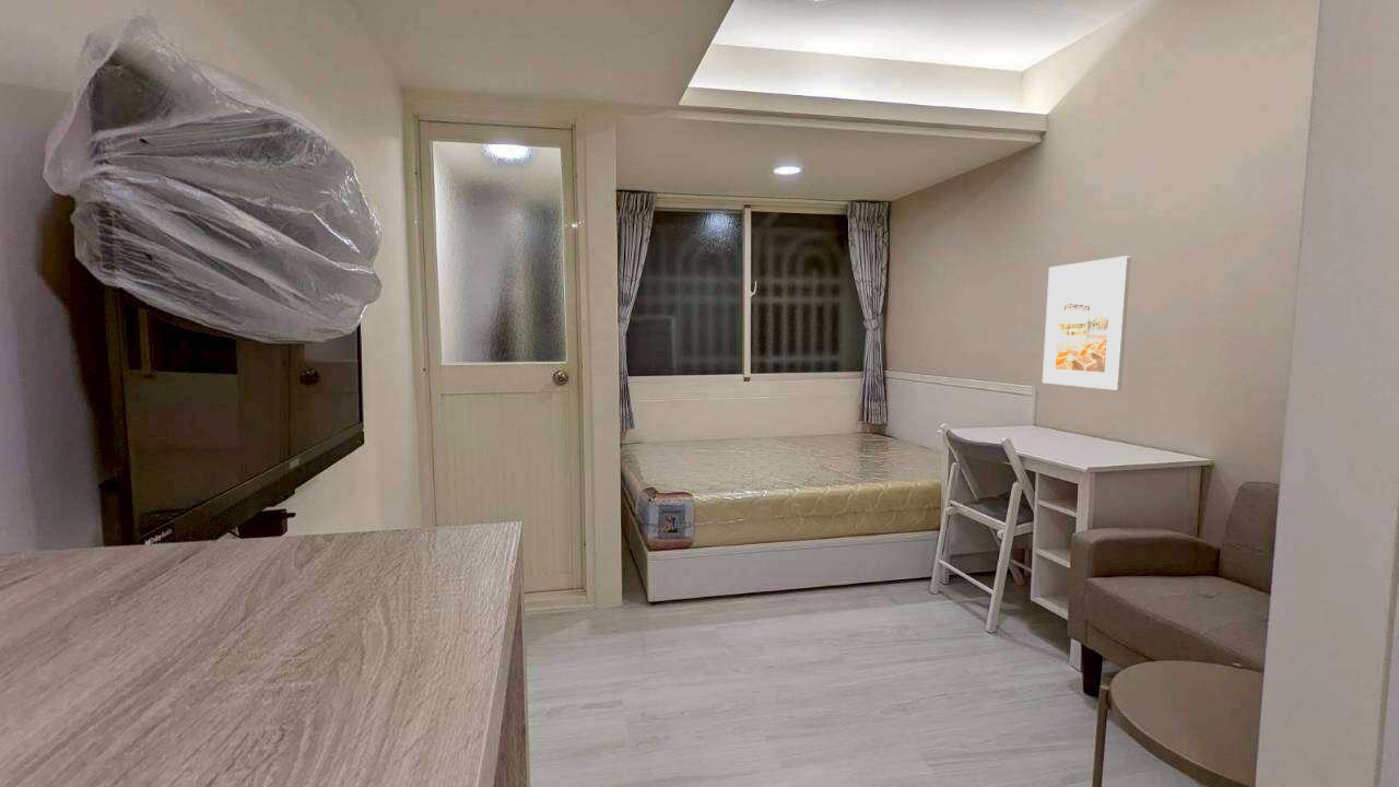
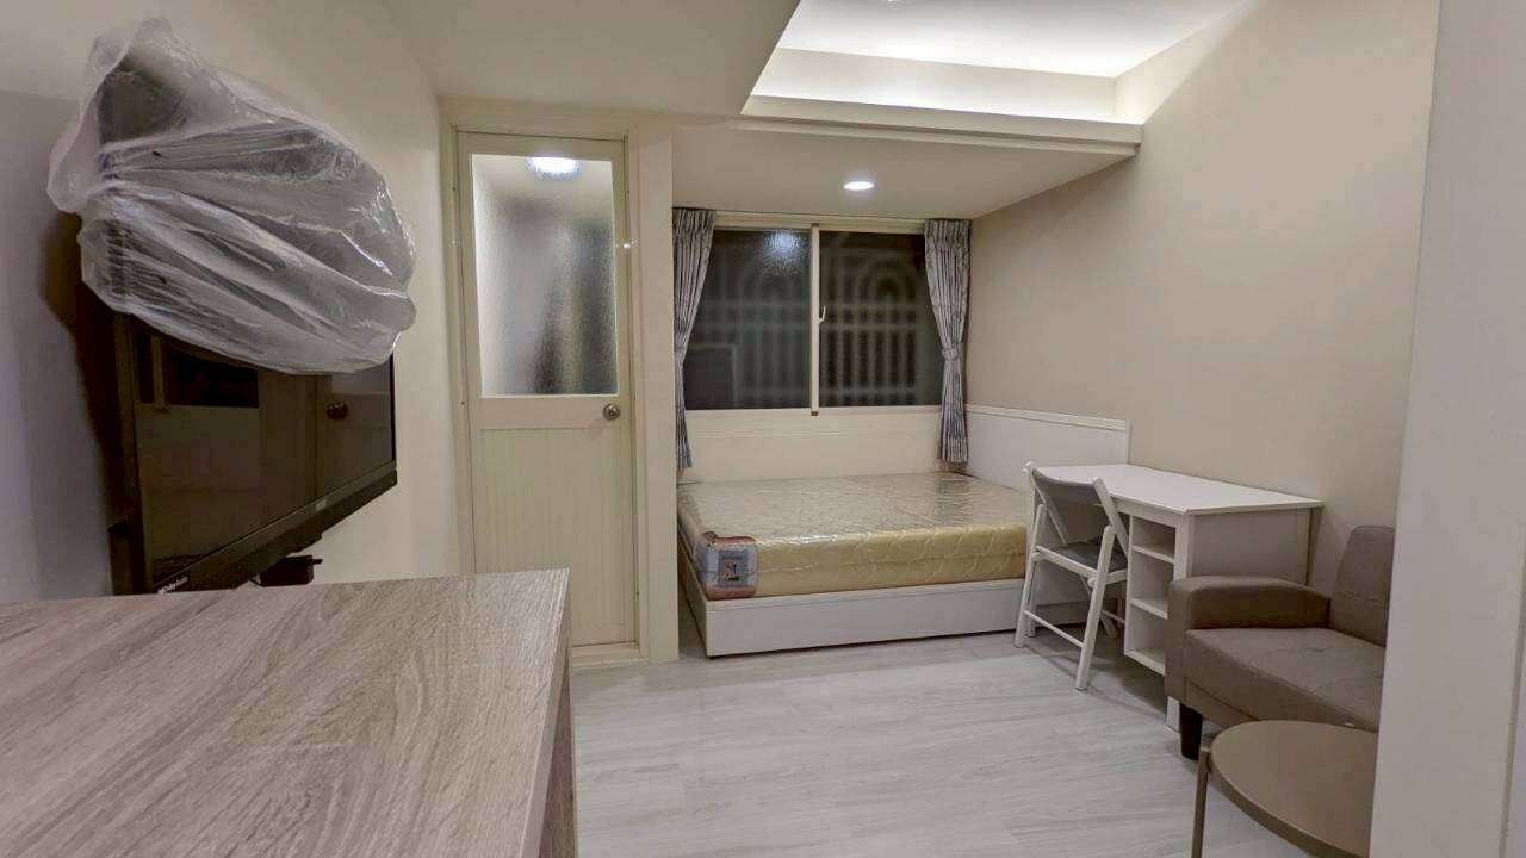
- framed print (1082, 325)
